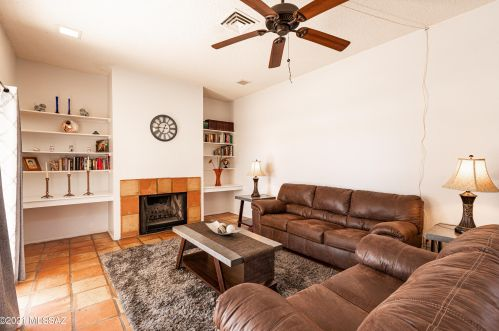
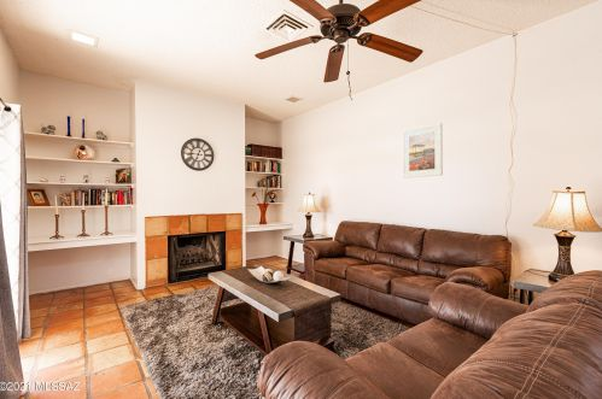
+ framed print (421, 152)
